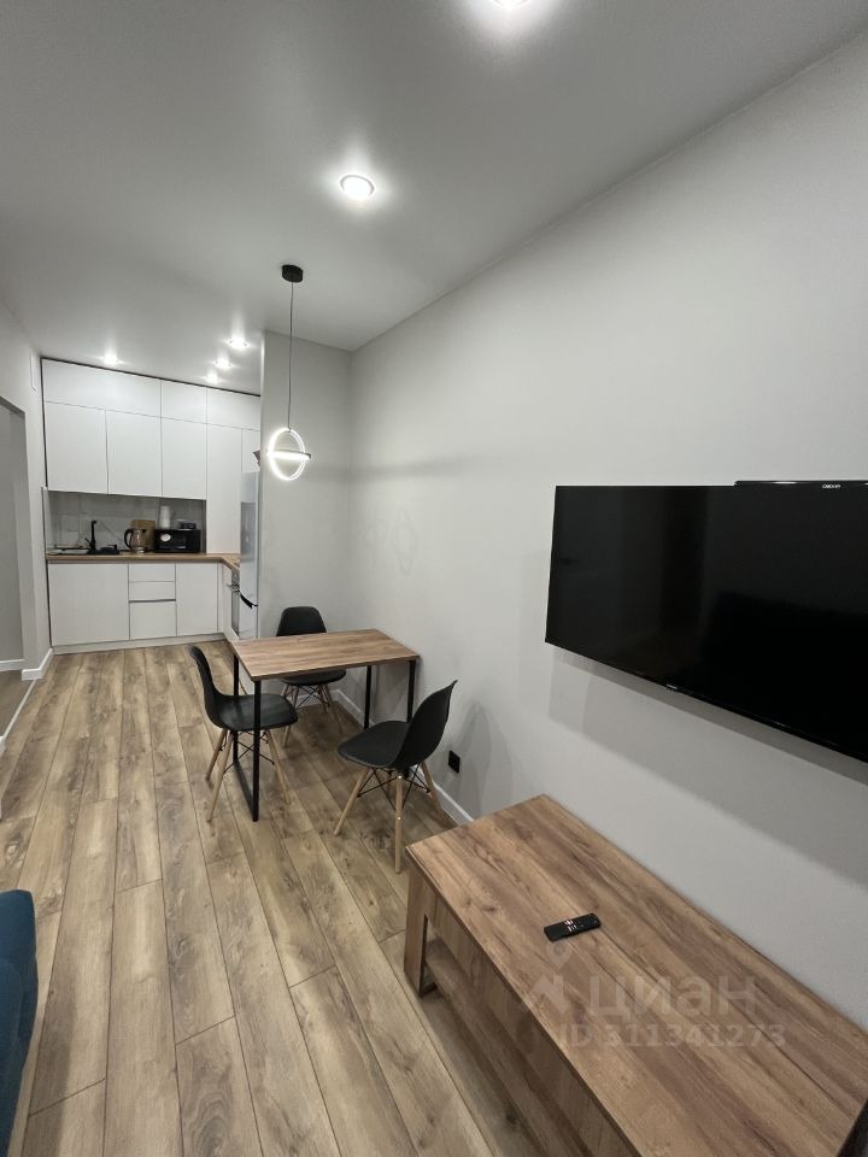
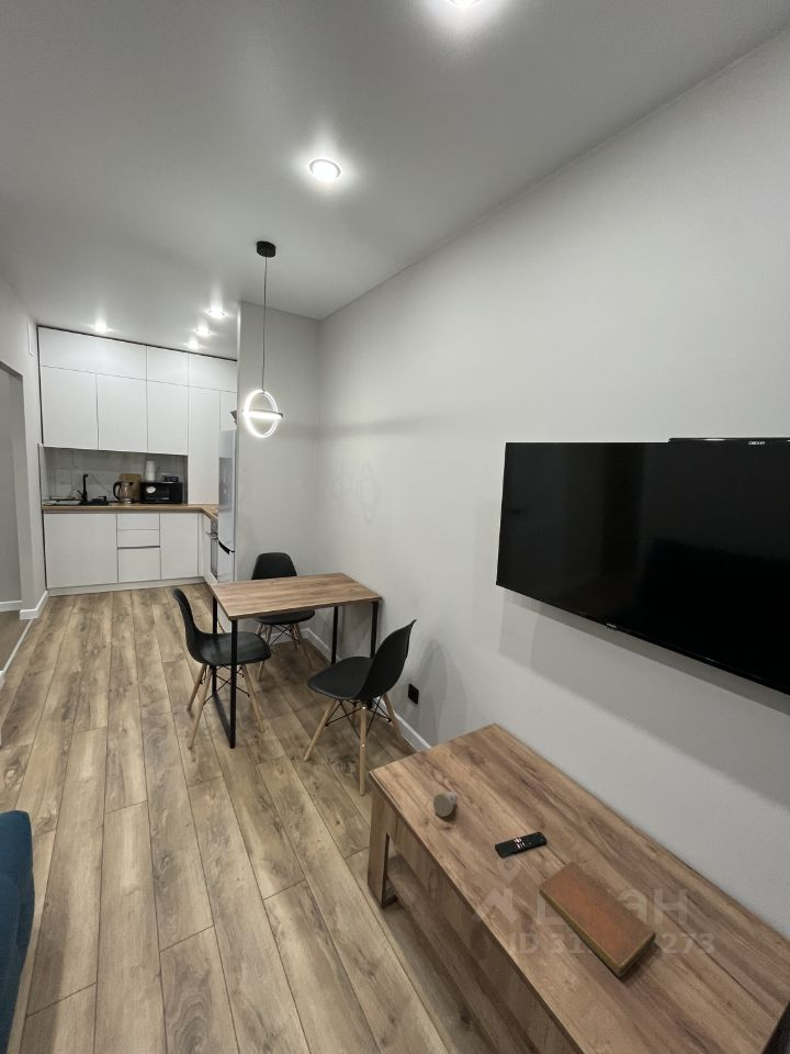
+ mug (447, 798)
+ notebook (592, 910)
